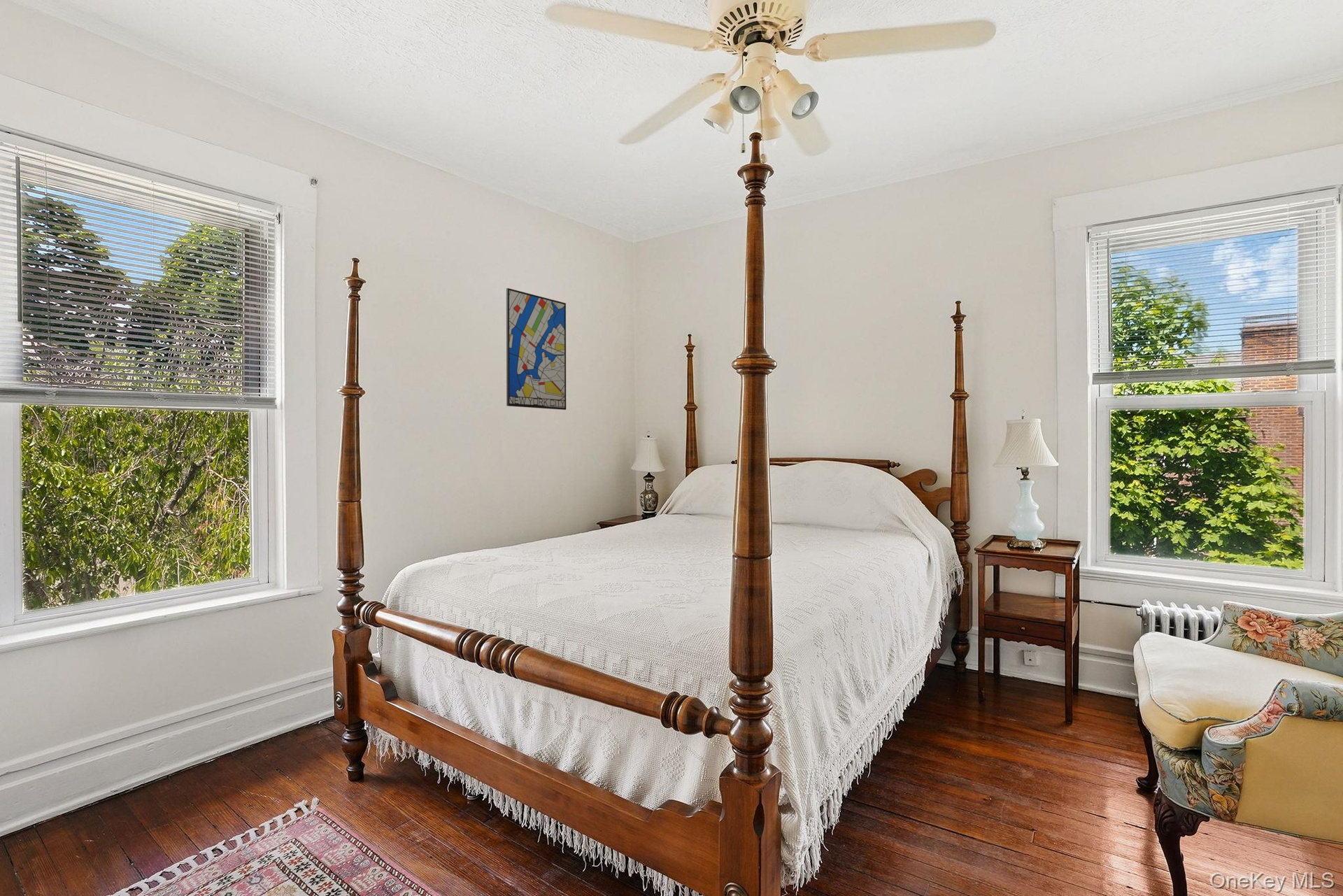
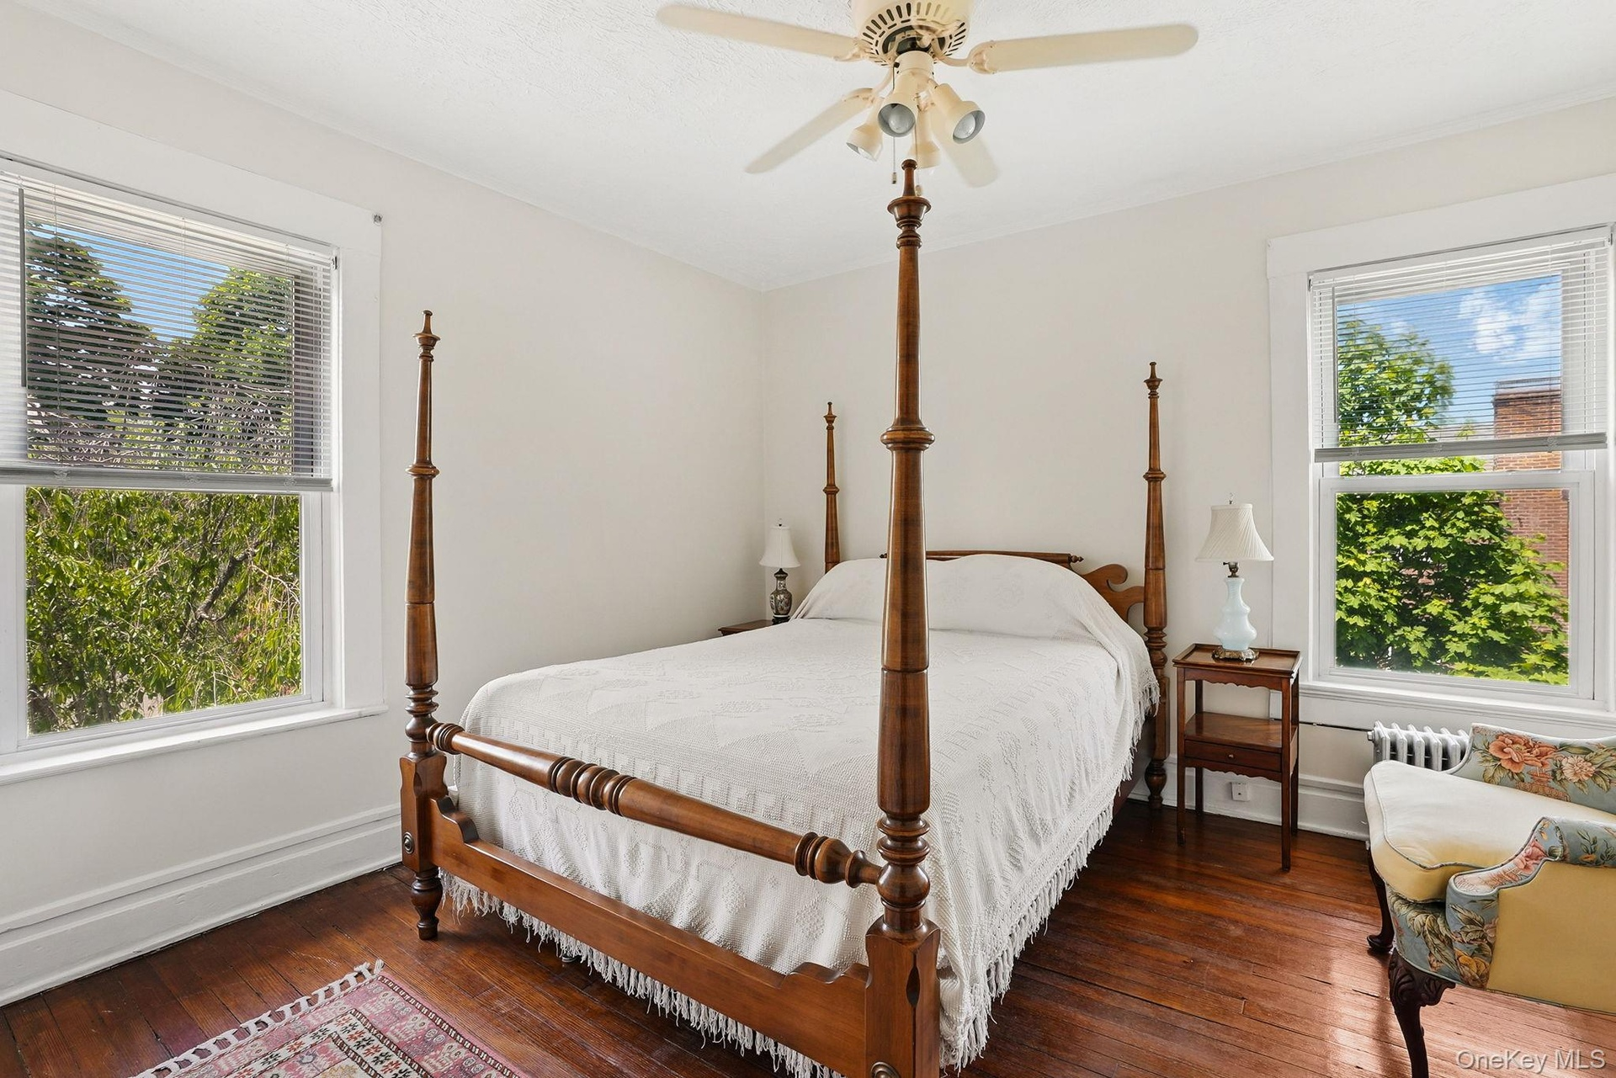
- wall art (537, 352)
